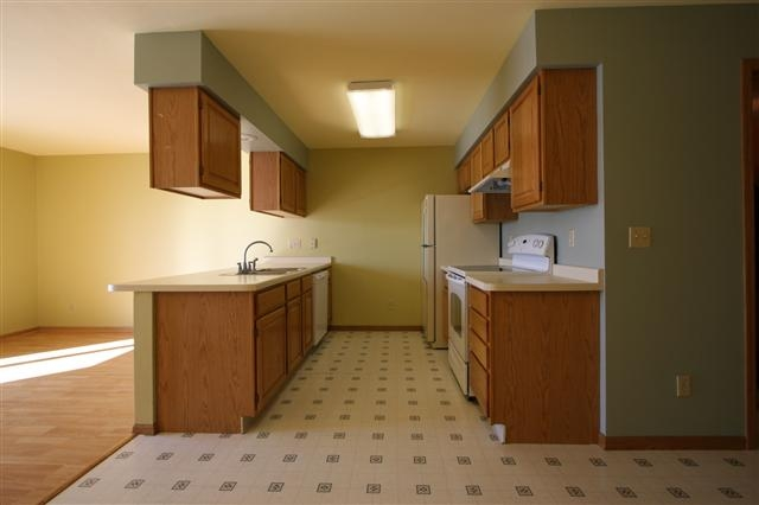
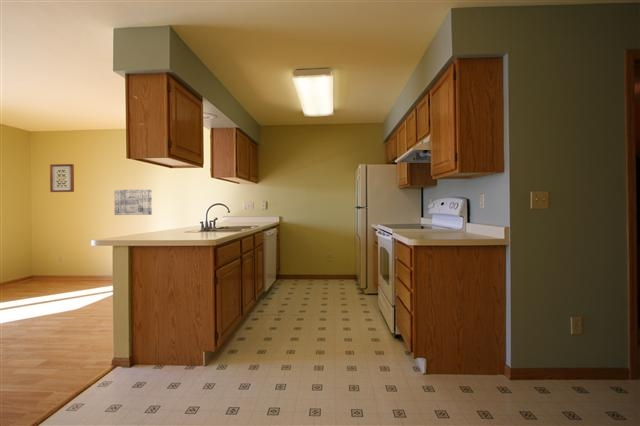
+ wall art (133, 202)
+ wall art (62, 178)
